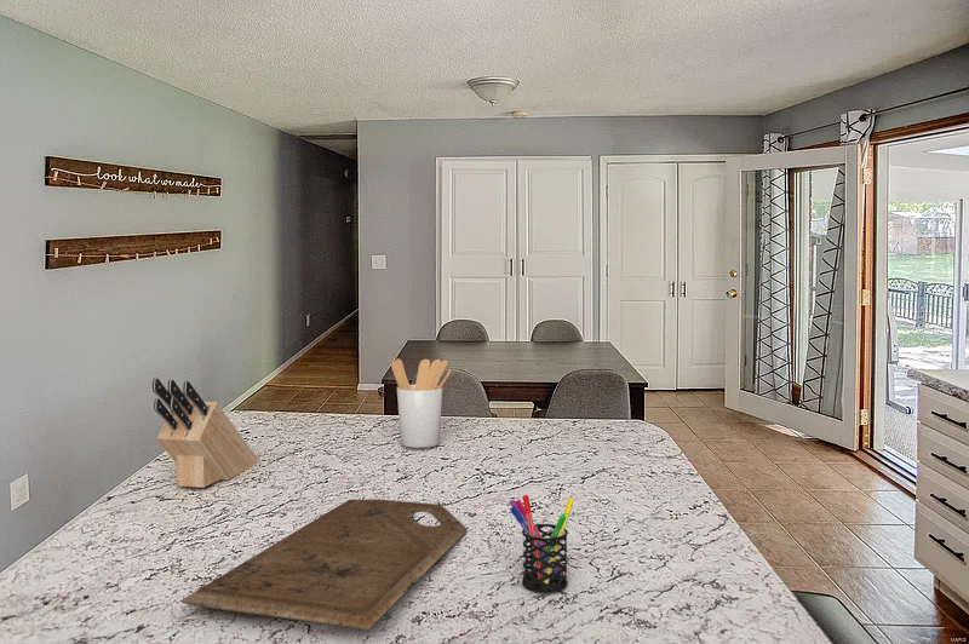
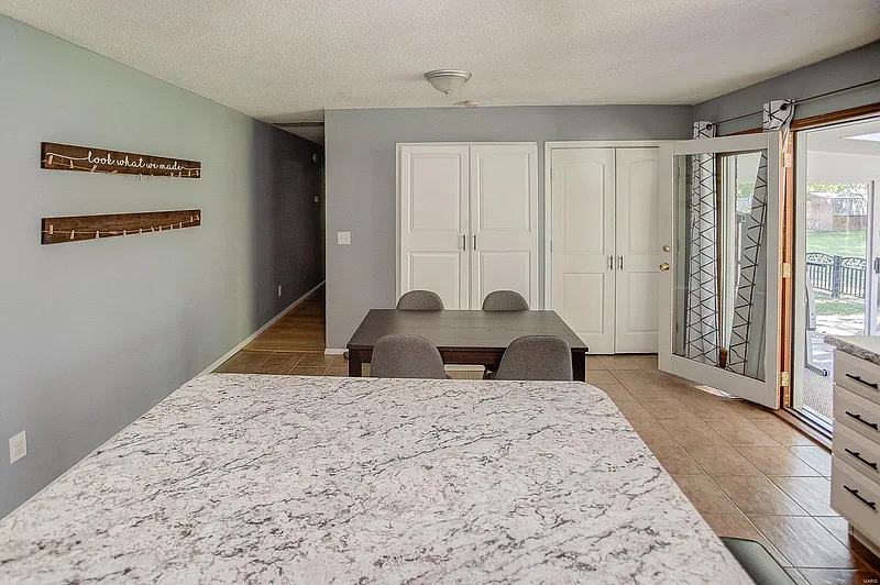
- utensil holder (424, 399)
- knife block (205, 425)
- pen holder (545, 540)
- cutting board (356, 550)
